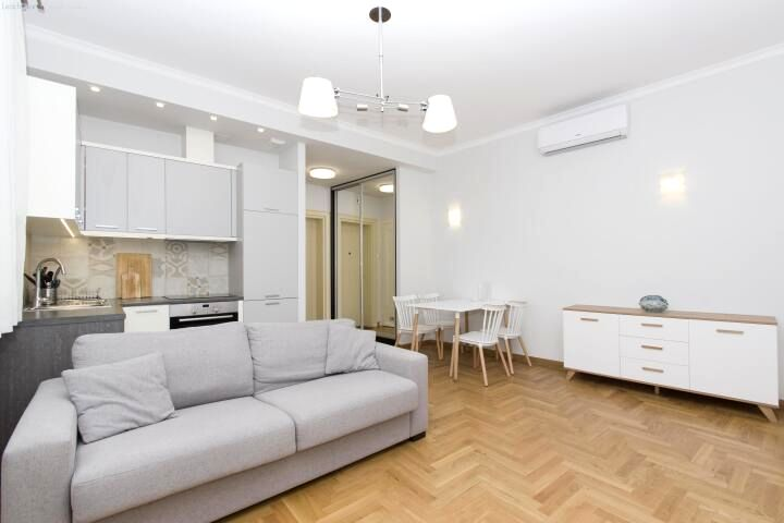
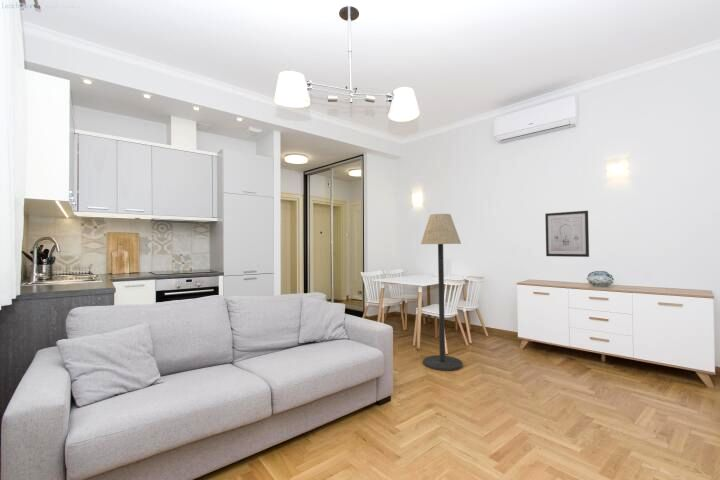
+ wall art (566, 234)
+ floor lamp (441, 288)
